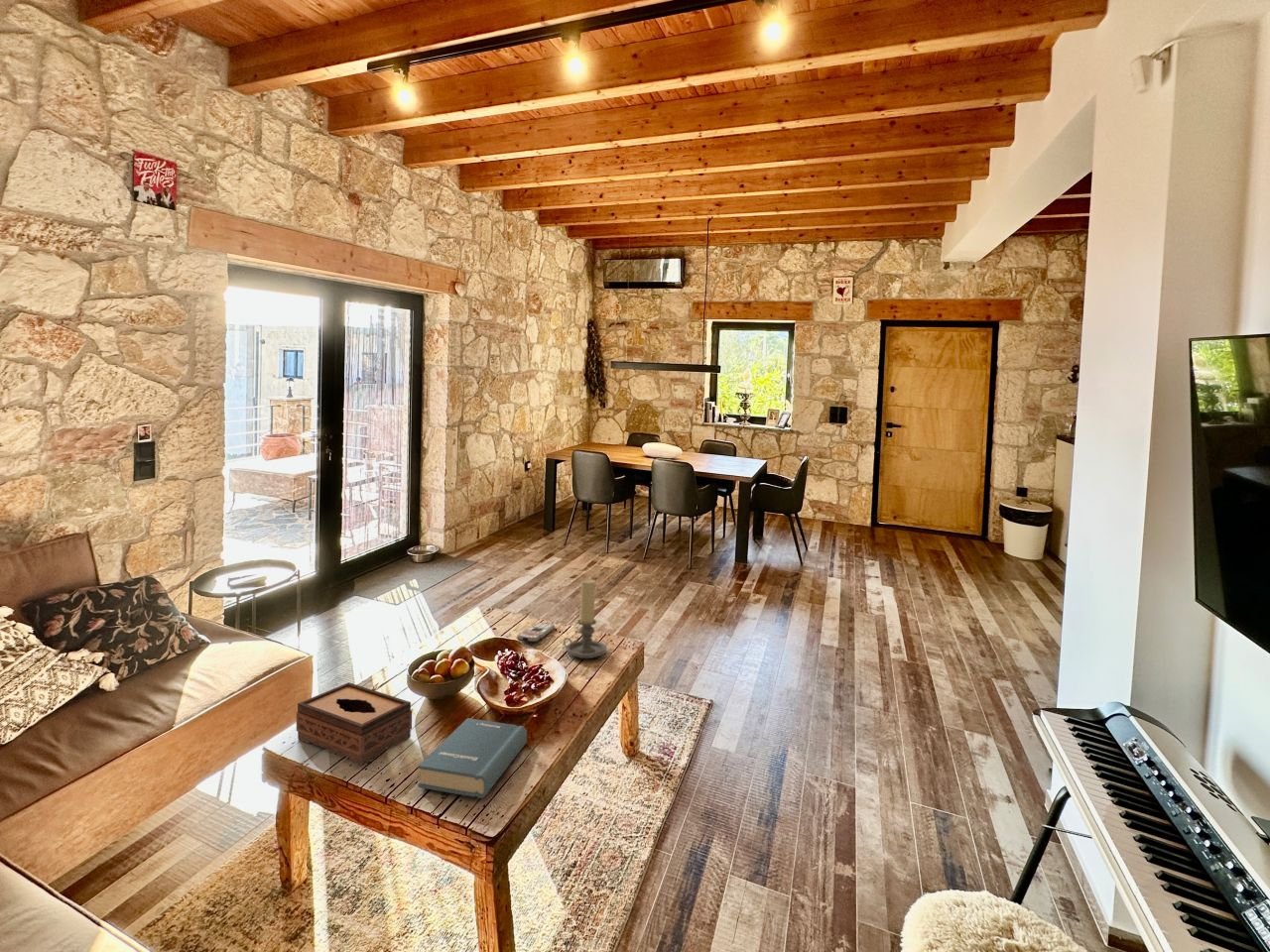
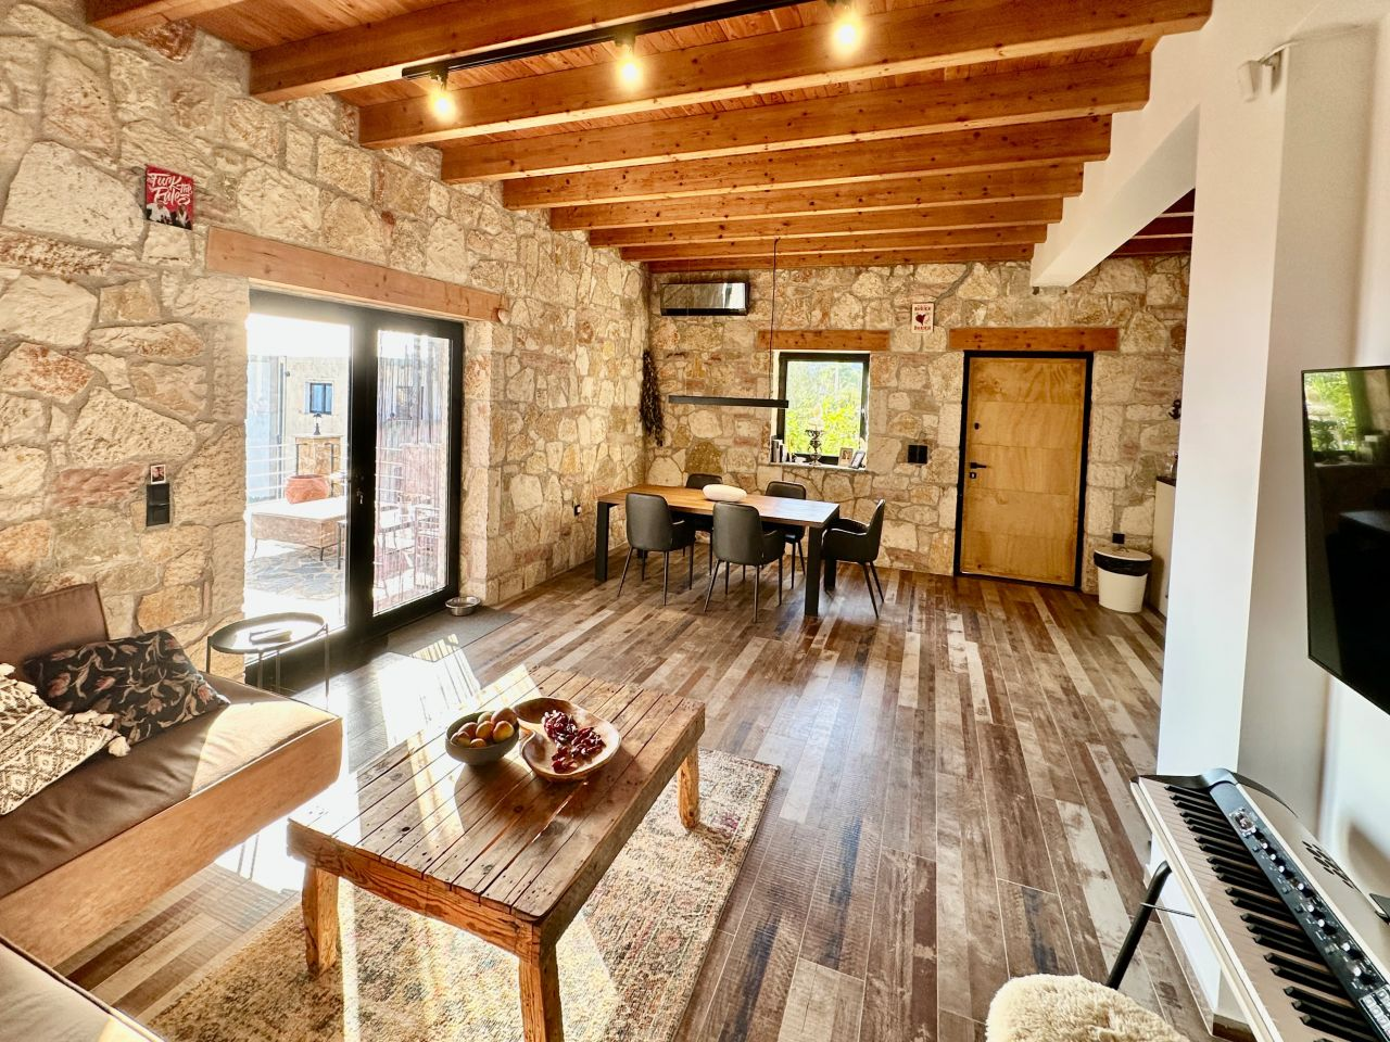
- remote control (537, 632)
- candle holder (583, 616)
- tissue box (354, 720)
- hardback book (475, 755)
